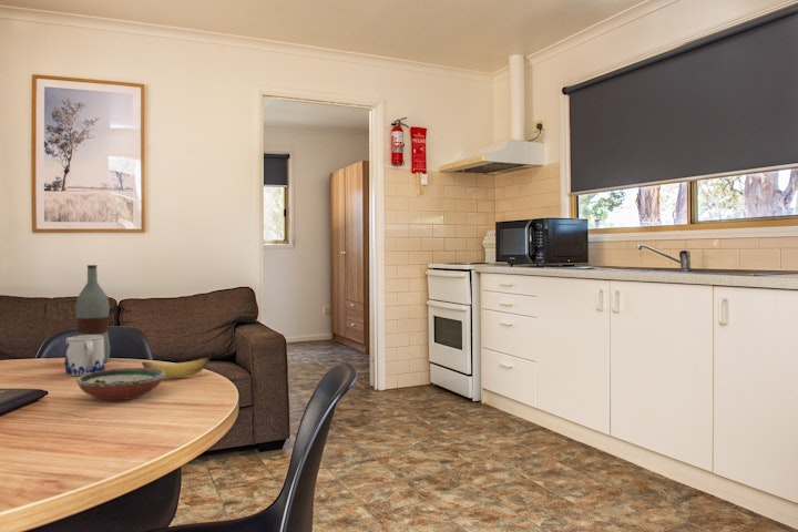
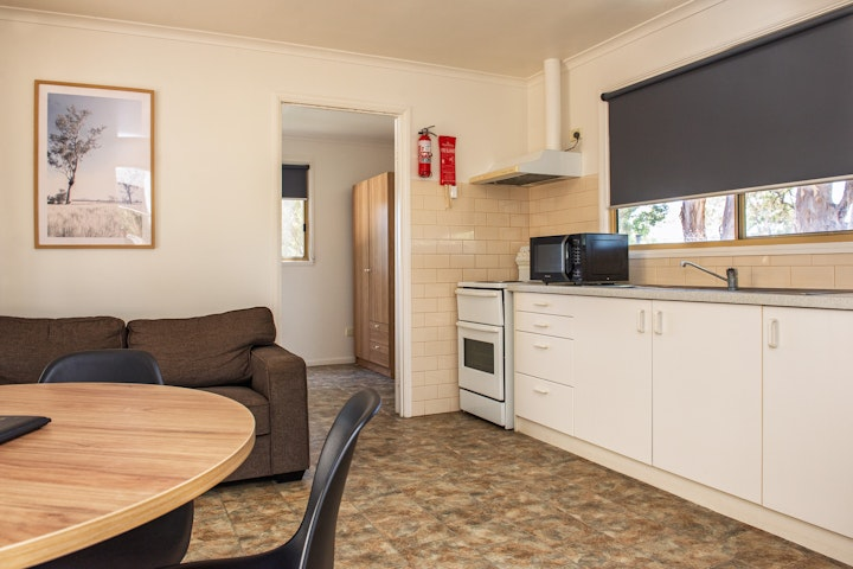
- decorative bowl (122, 385)
- bottle (92, 313)
- banana (180, 366)
- mug (86, 355)
